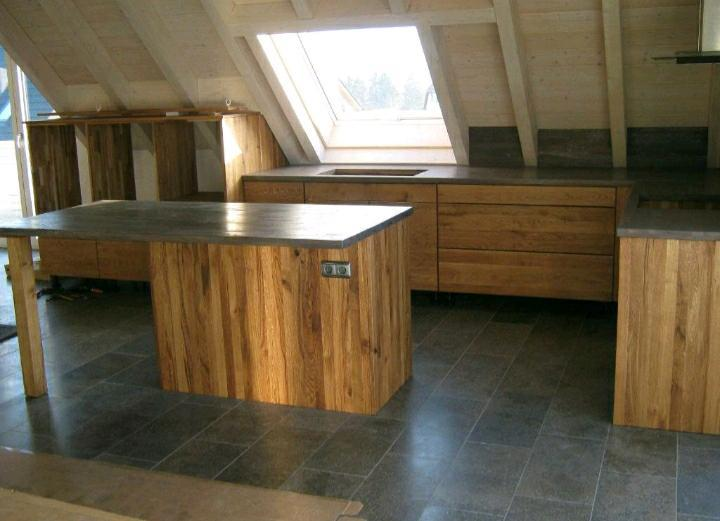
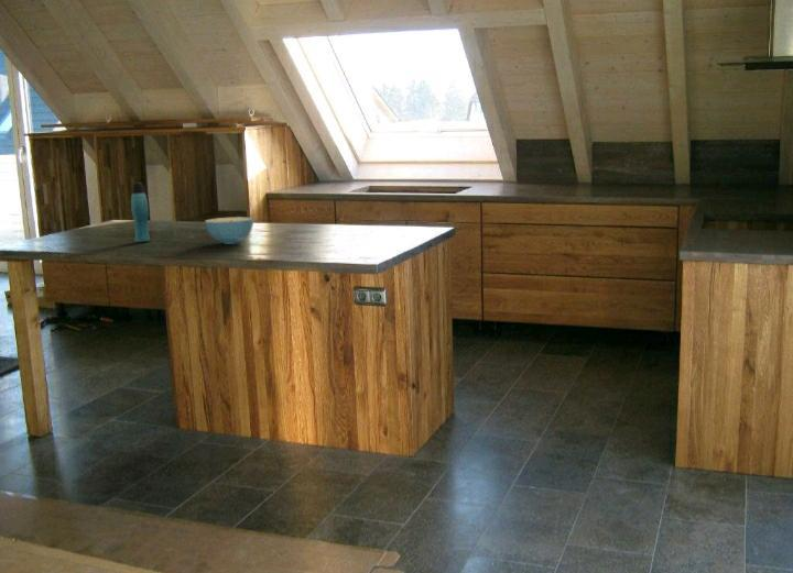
+ bottle (140, 212)
+ cereal bowl (229, 231)
